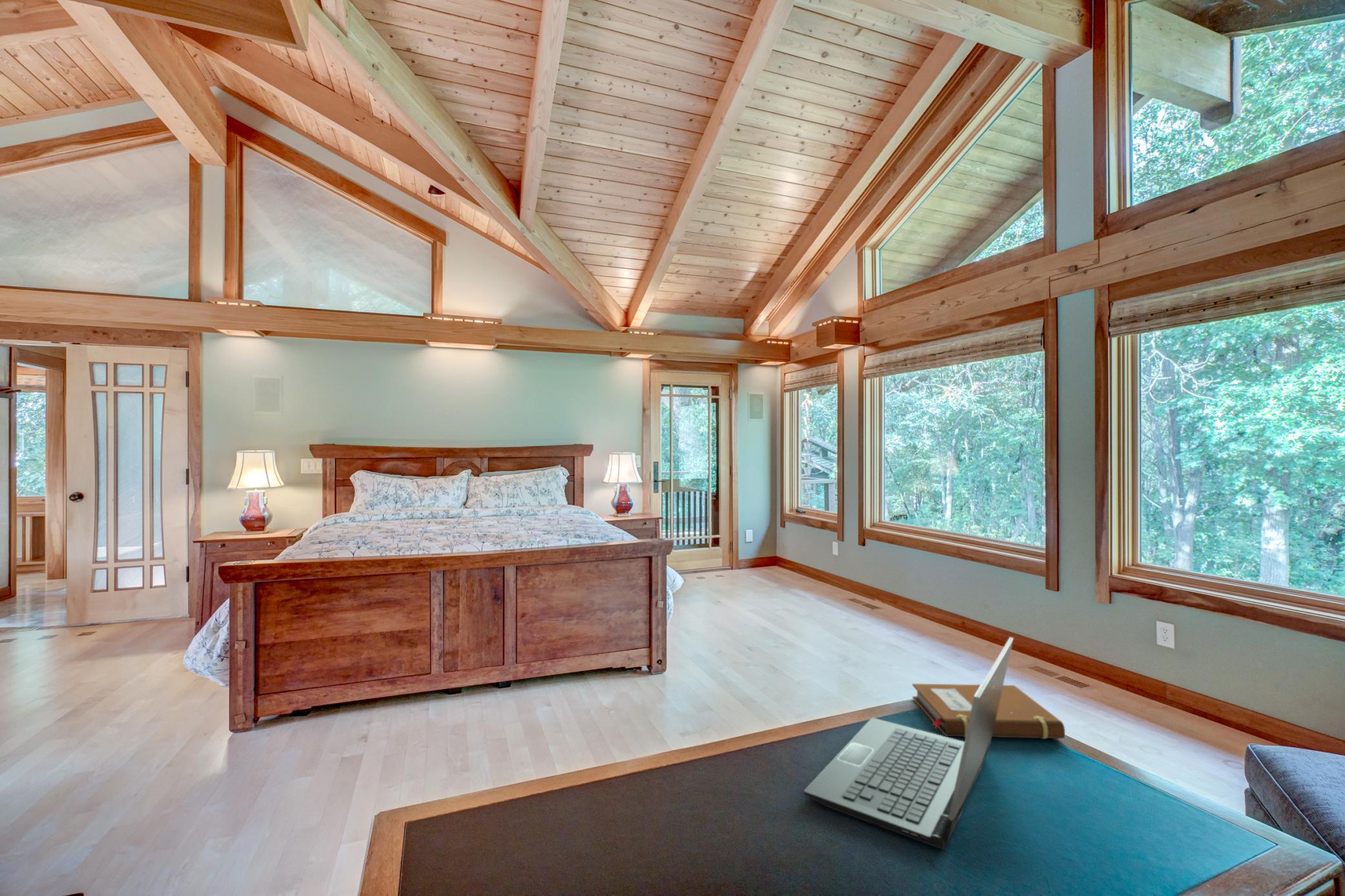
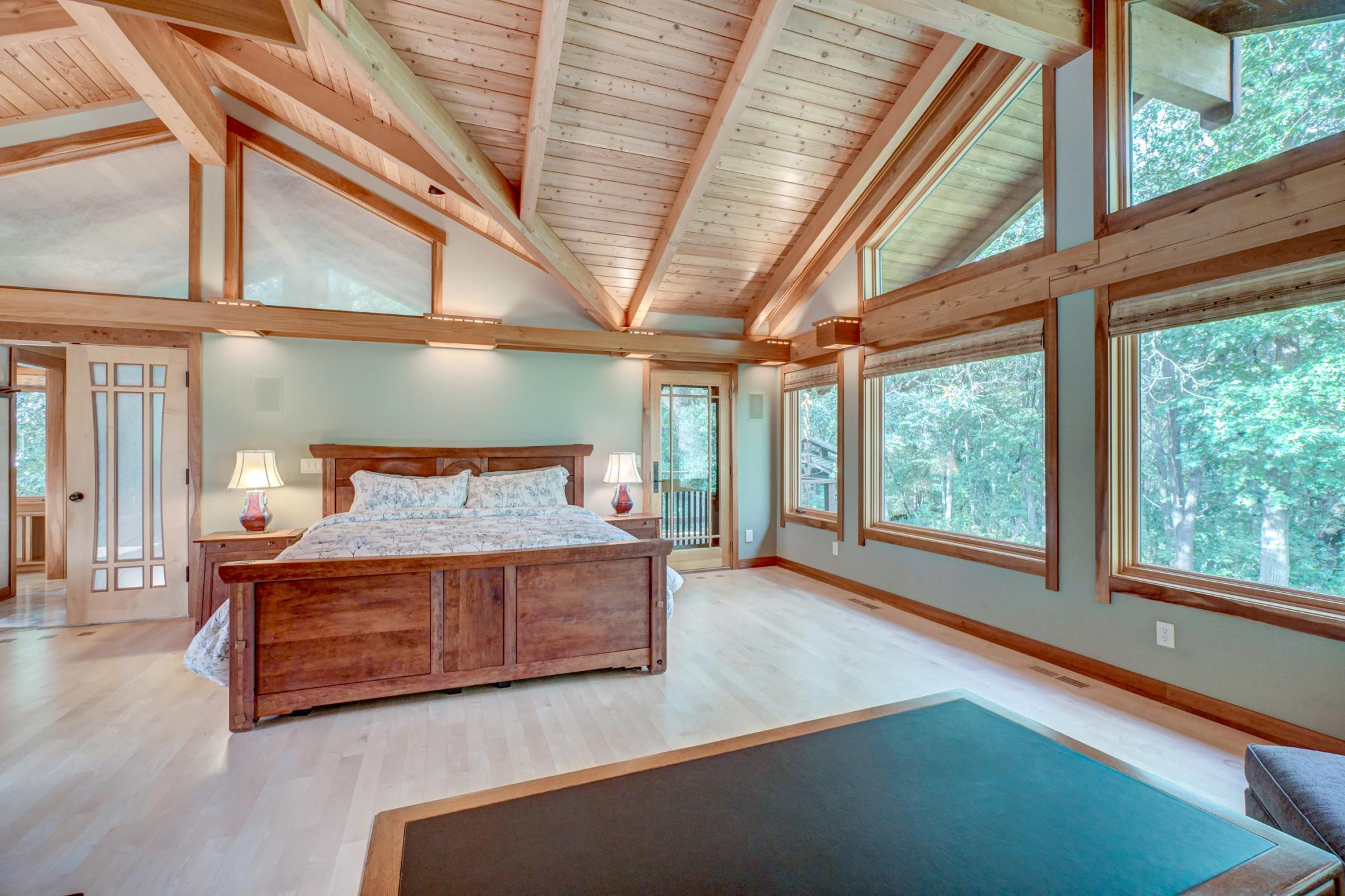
- notebook (971, 708)
- laptop computer (910, 727)
